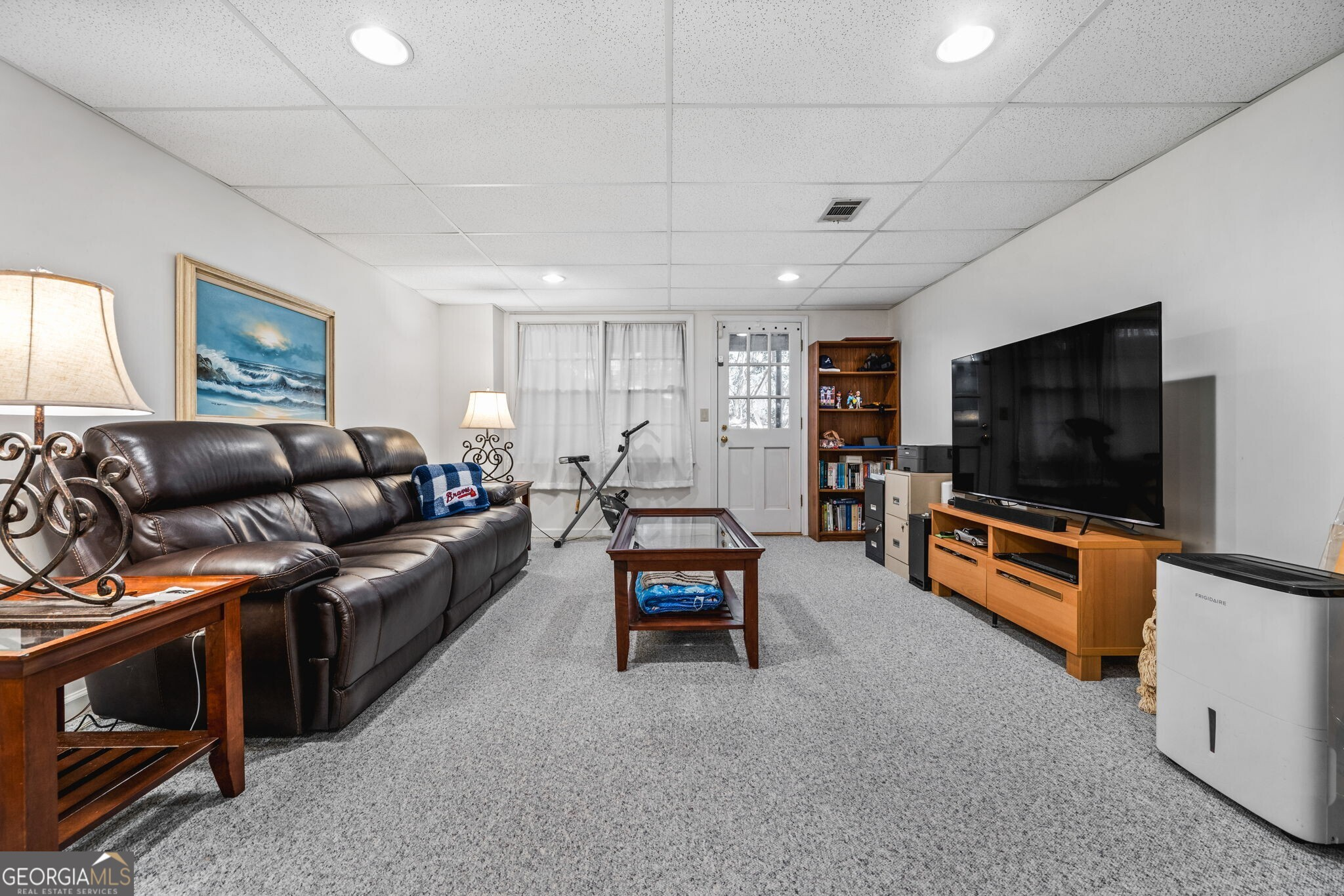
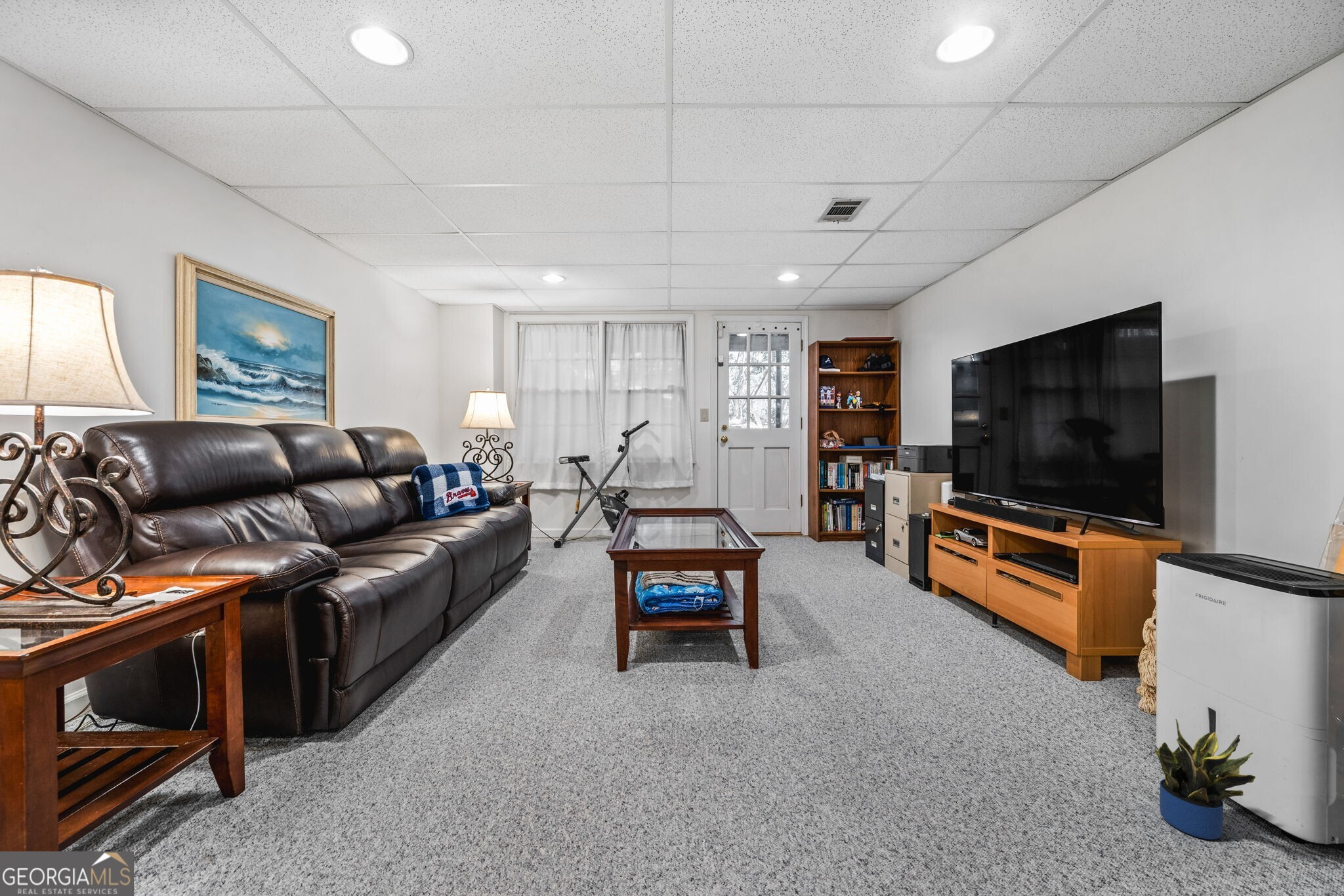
+ potted plant (1209, 773)
